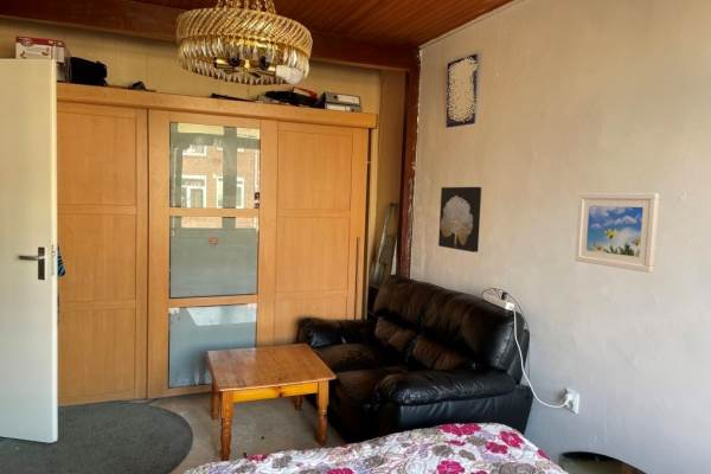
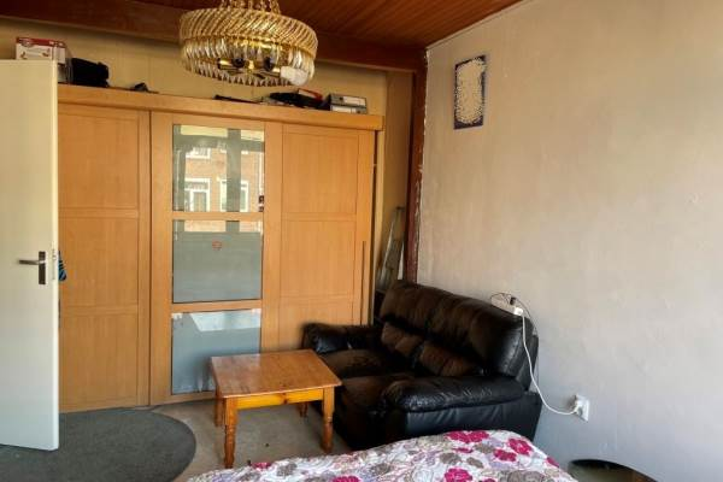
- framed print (614, 230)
- wall art (459, 218)
